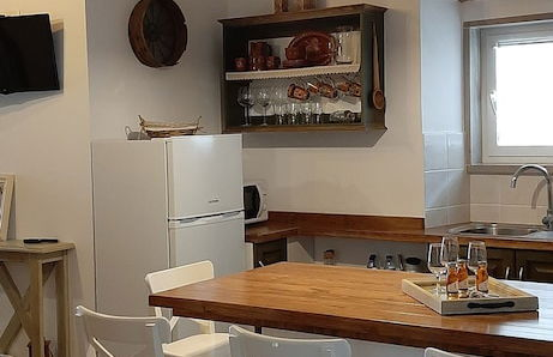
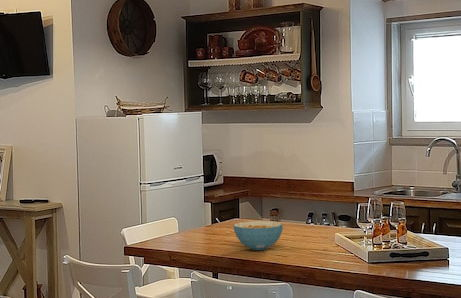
+ cereal bowl (258, 236)
